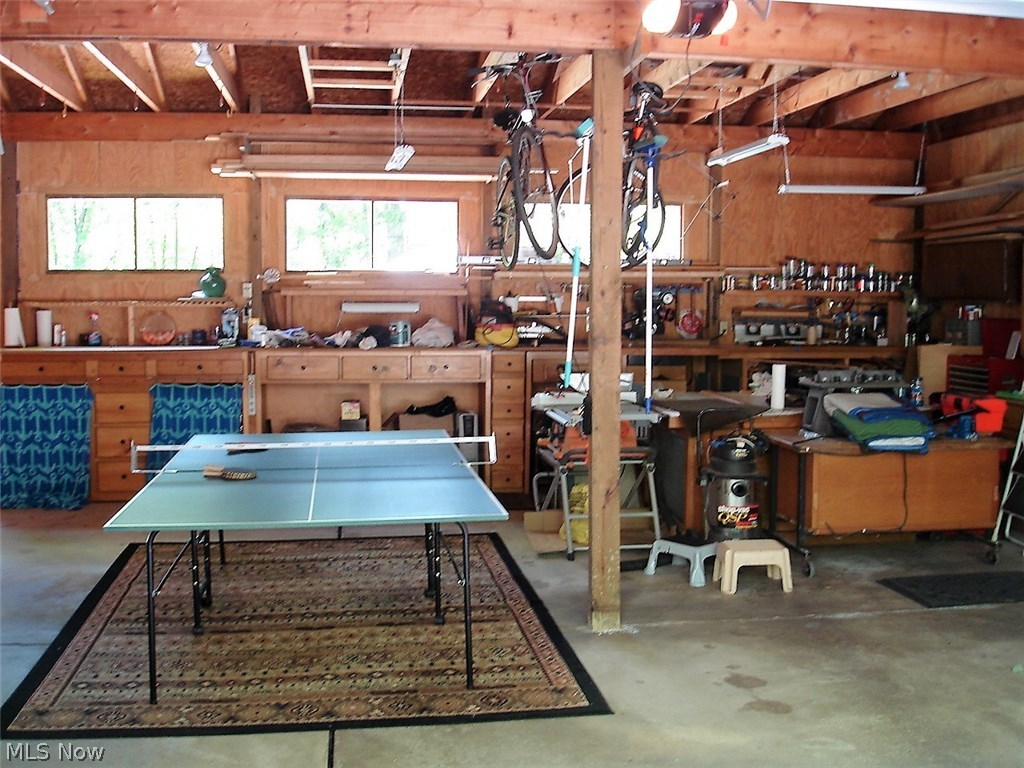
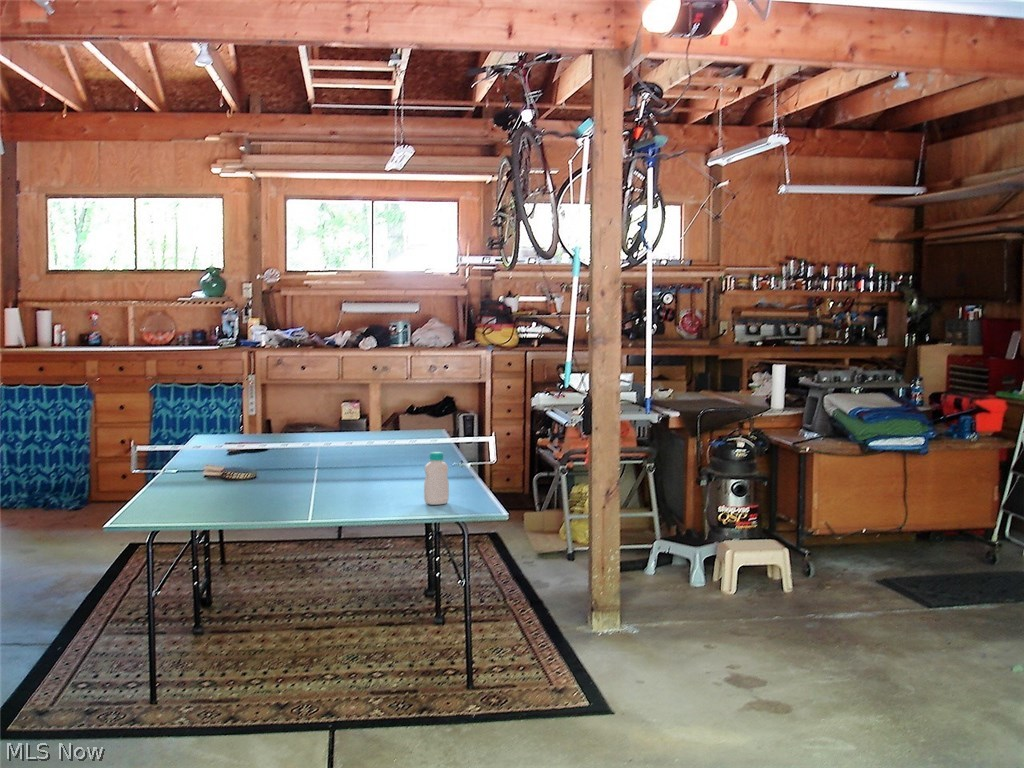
+ bottle (436, 477)
